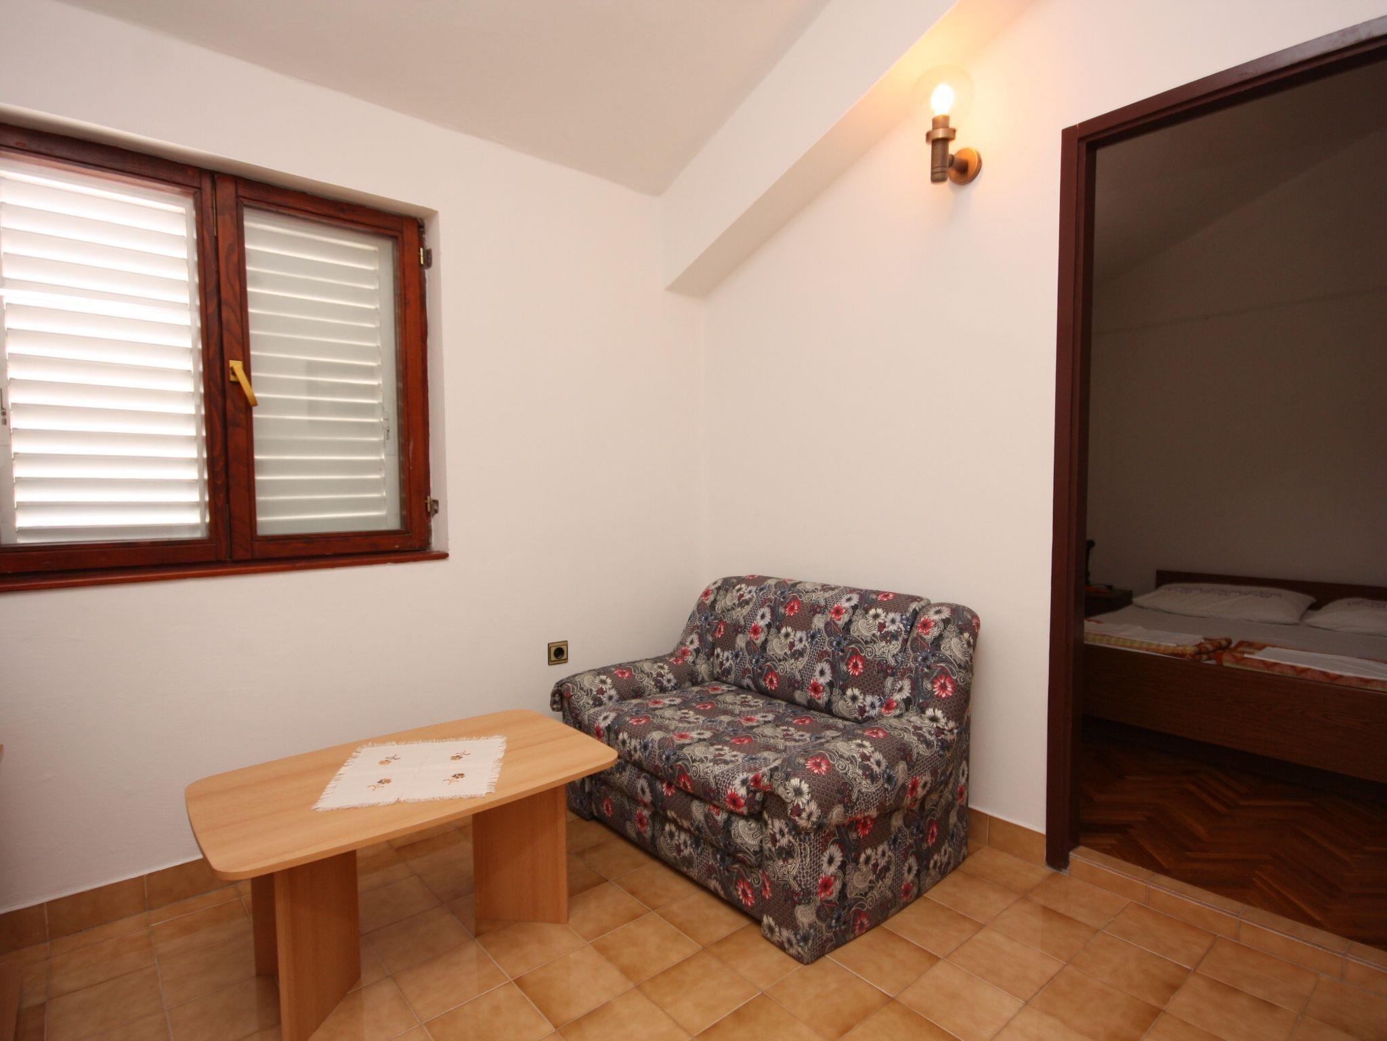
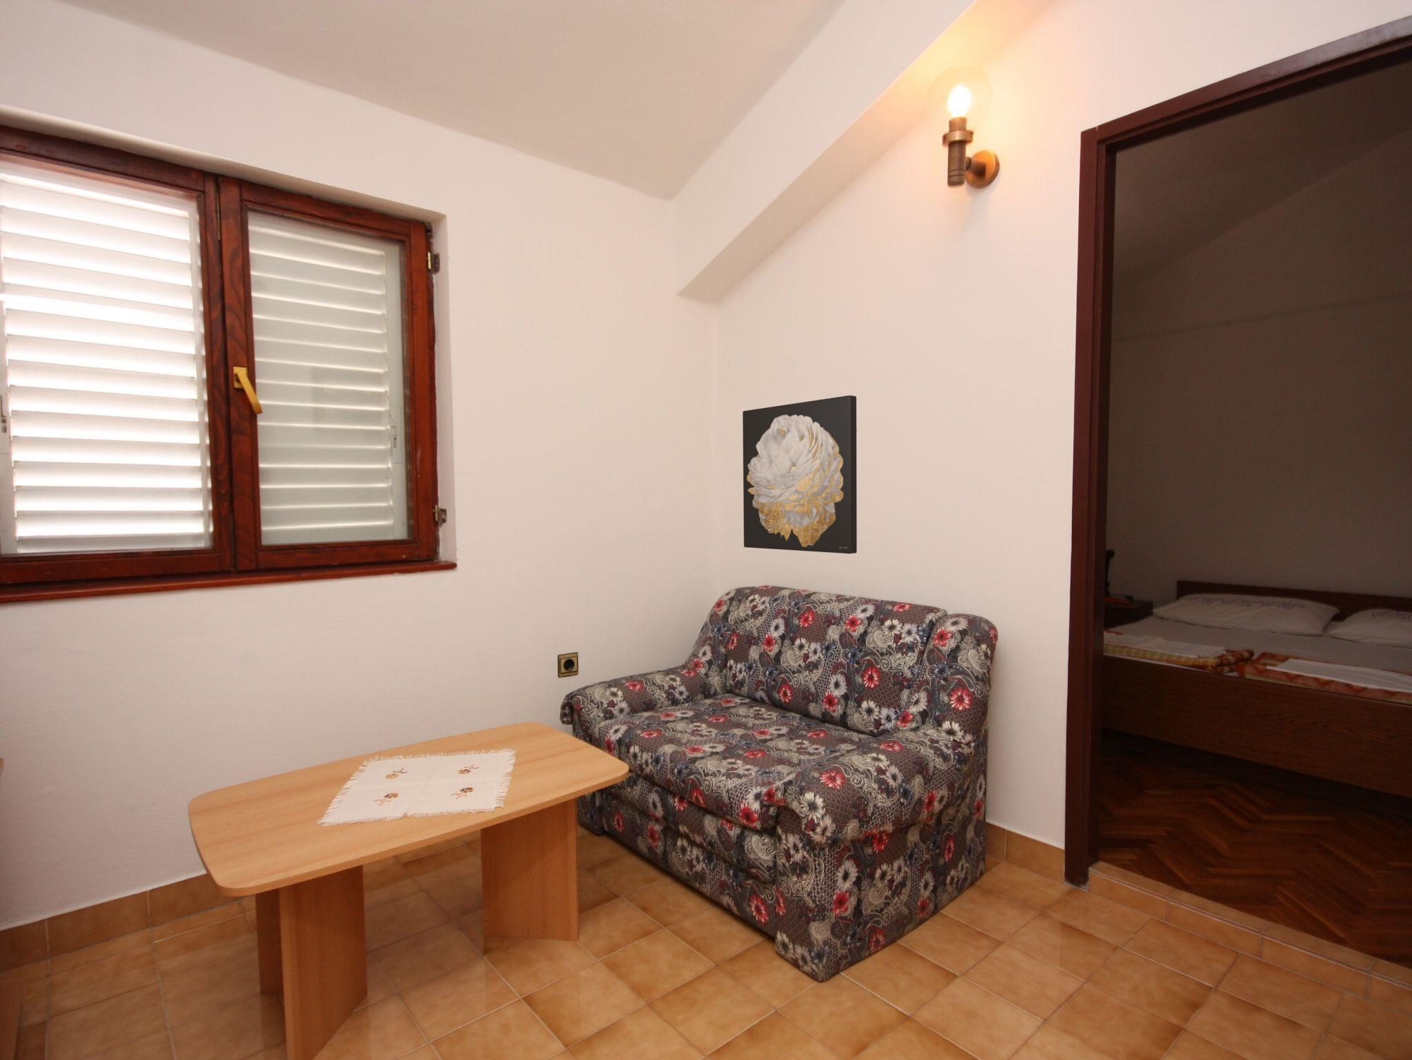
+ wall art (795, 477)
